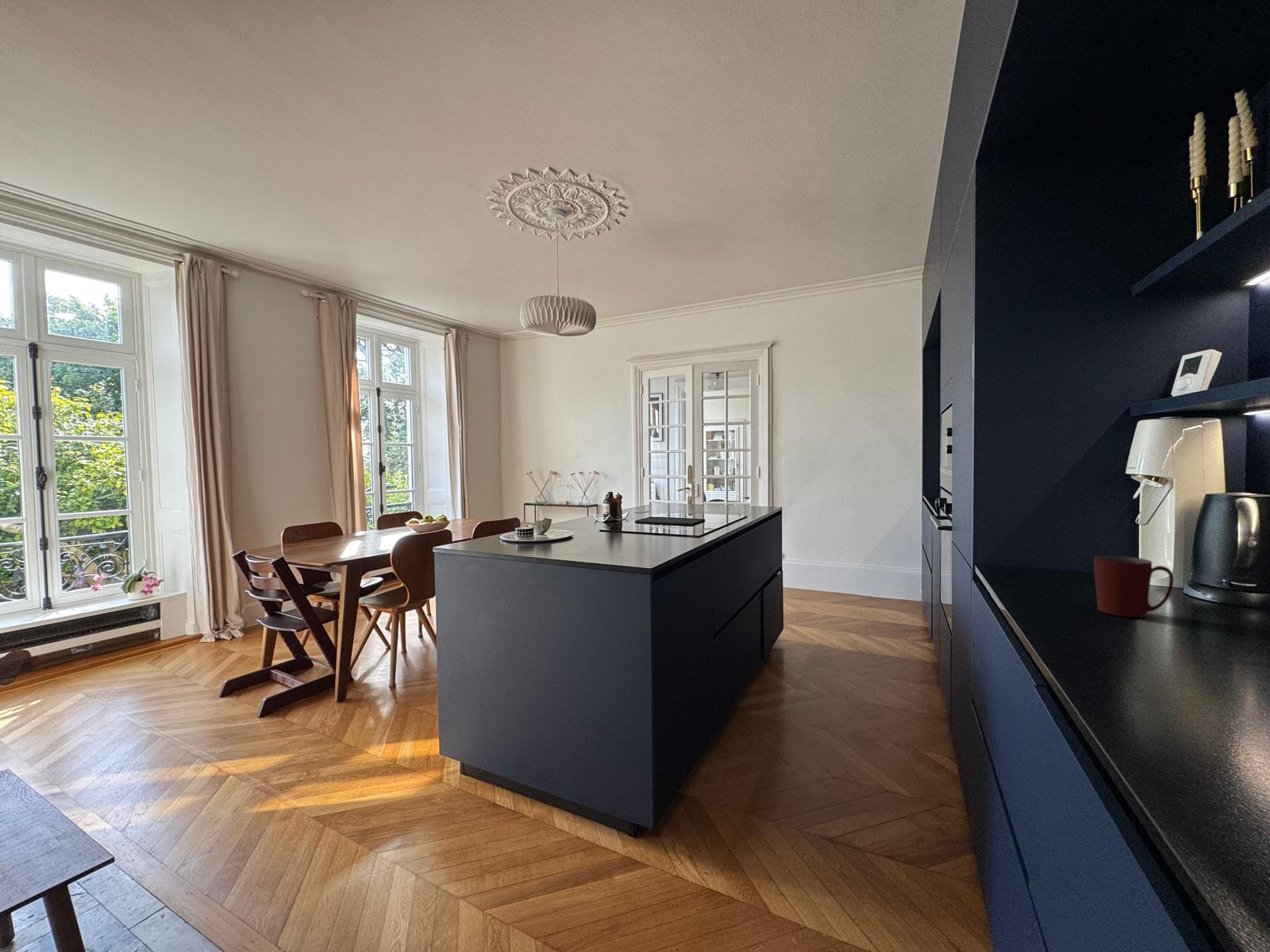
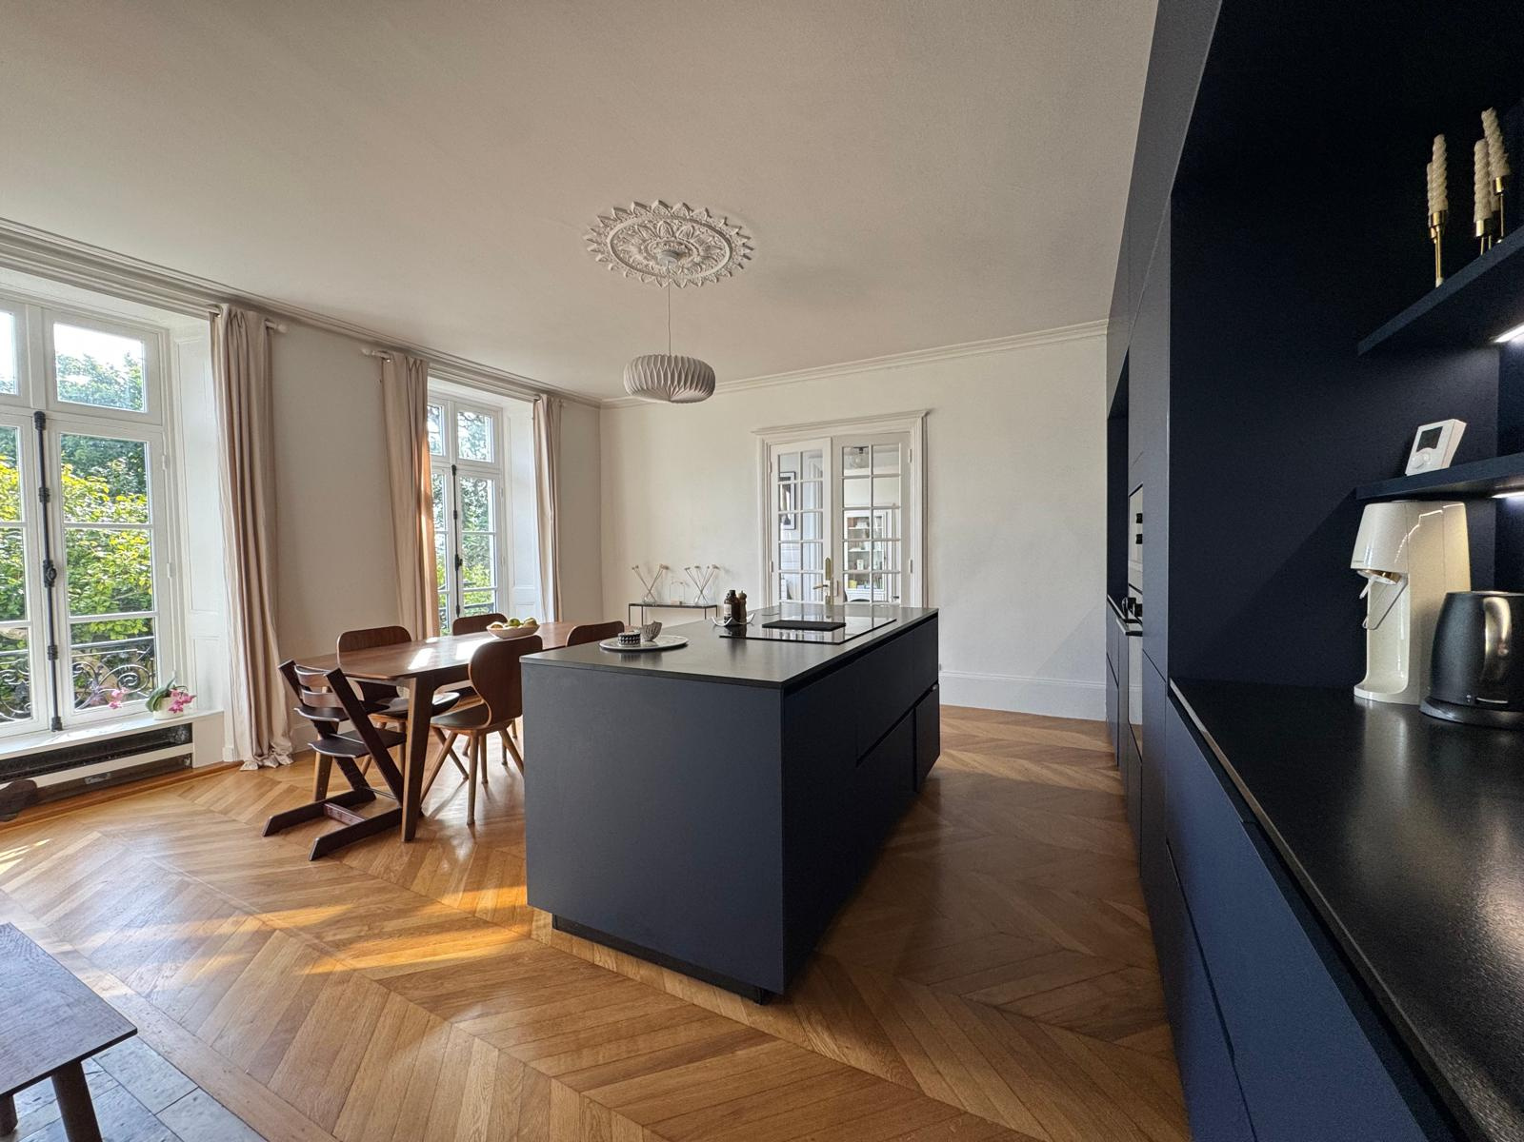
- mug (1132, 587)
